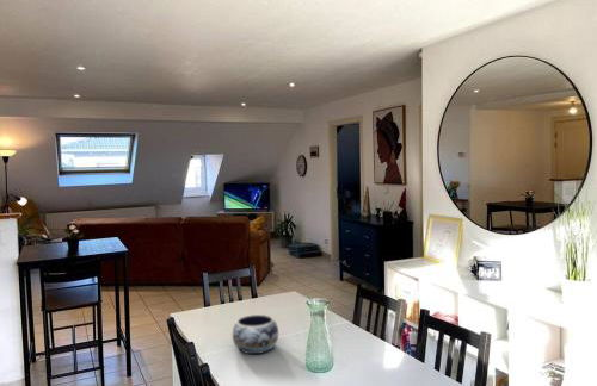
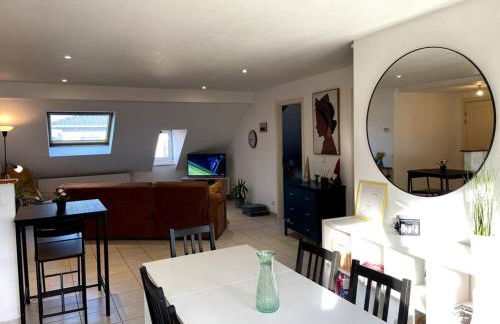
- decorative bowl (256, 334)
